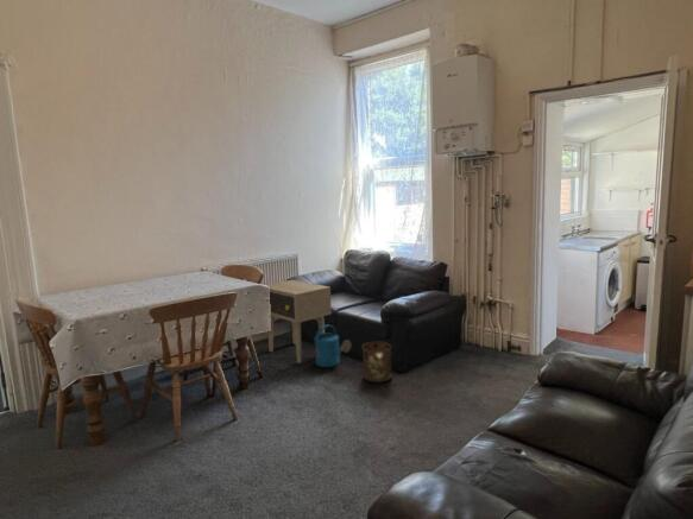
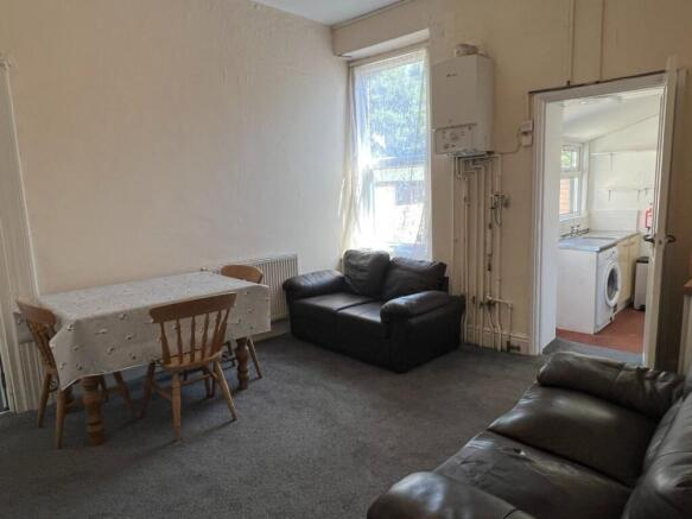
- watering can (332, 346)
- side table (294, 319)
- lantern (377, 361)
